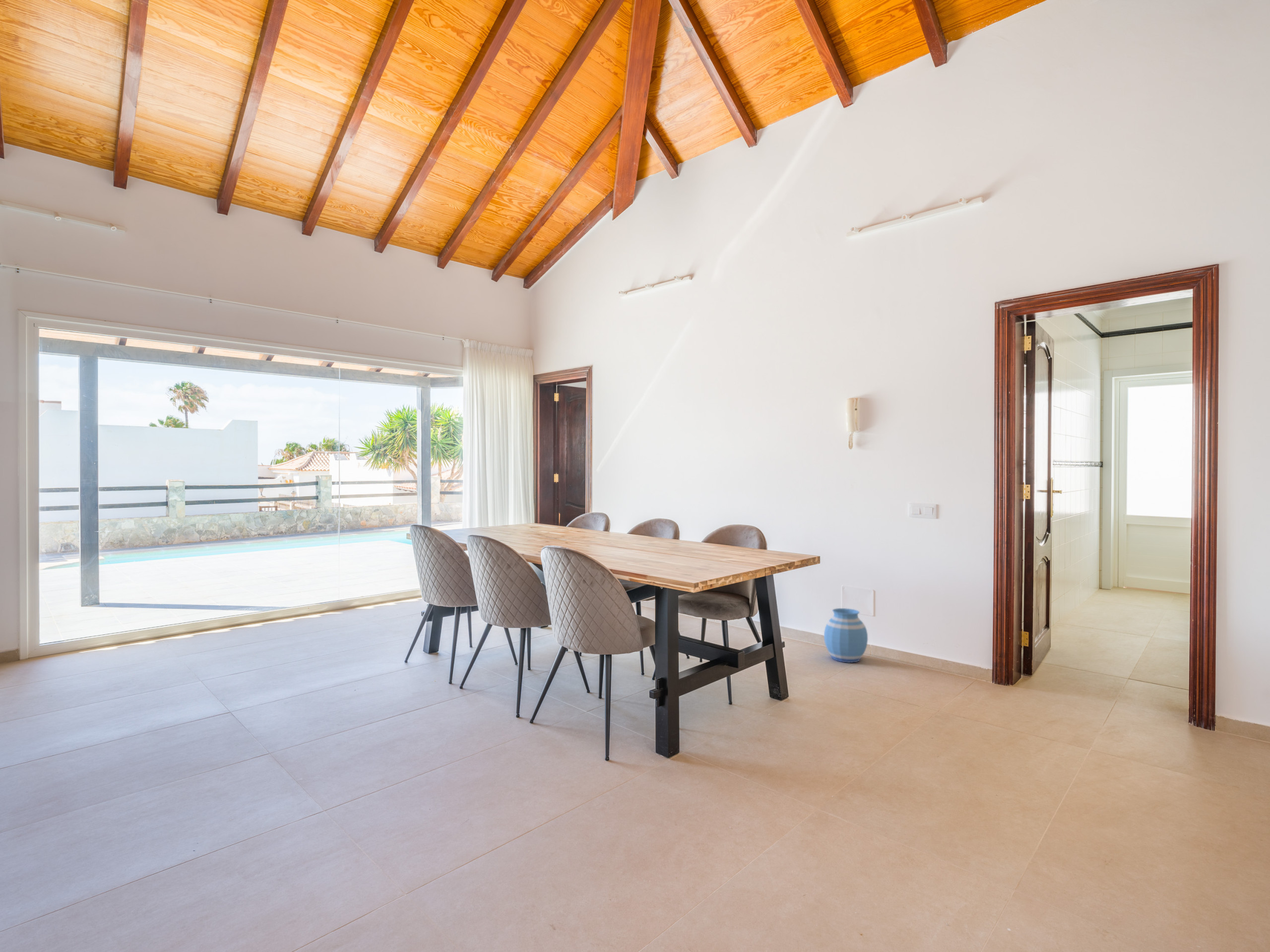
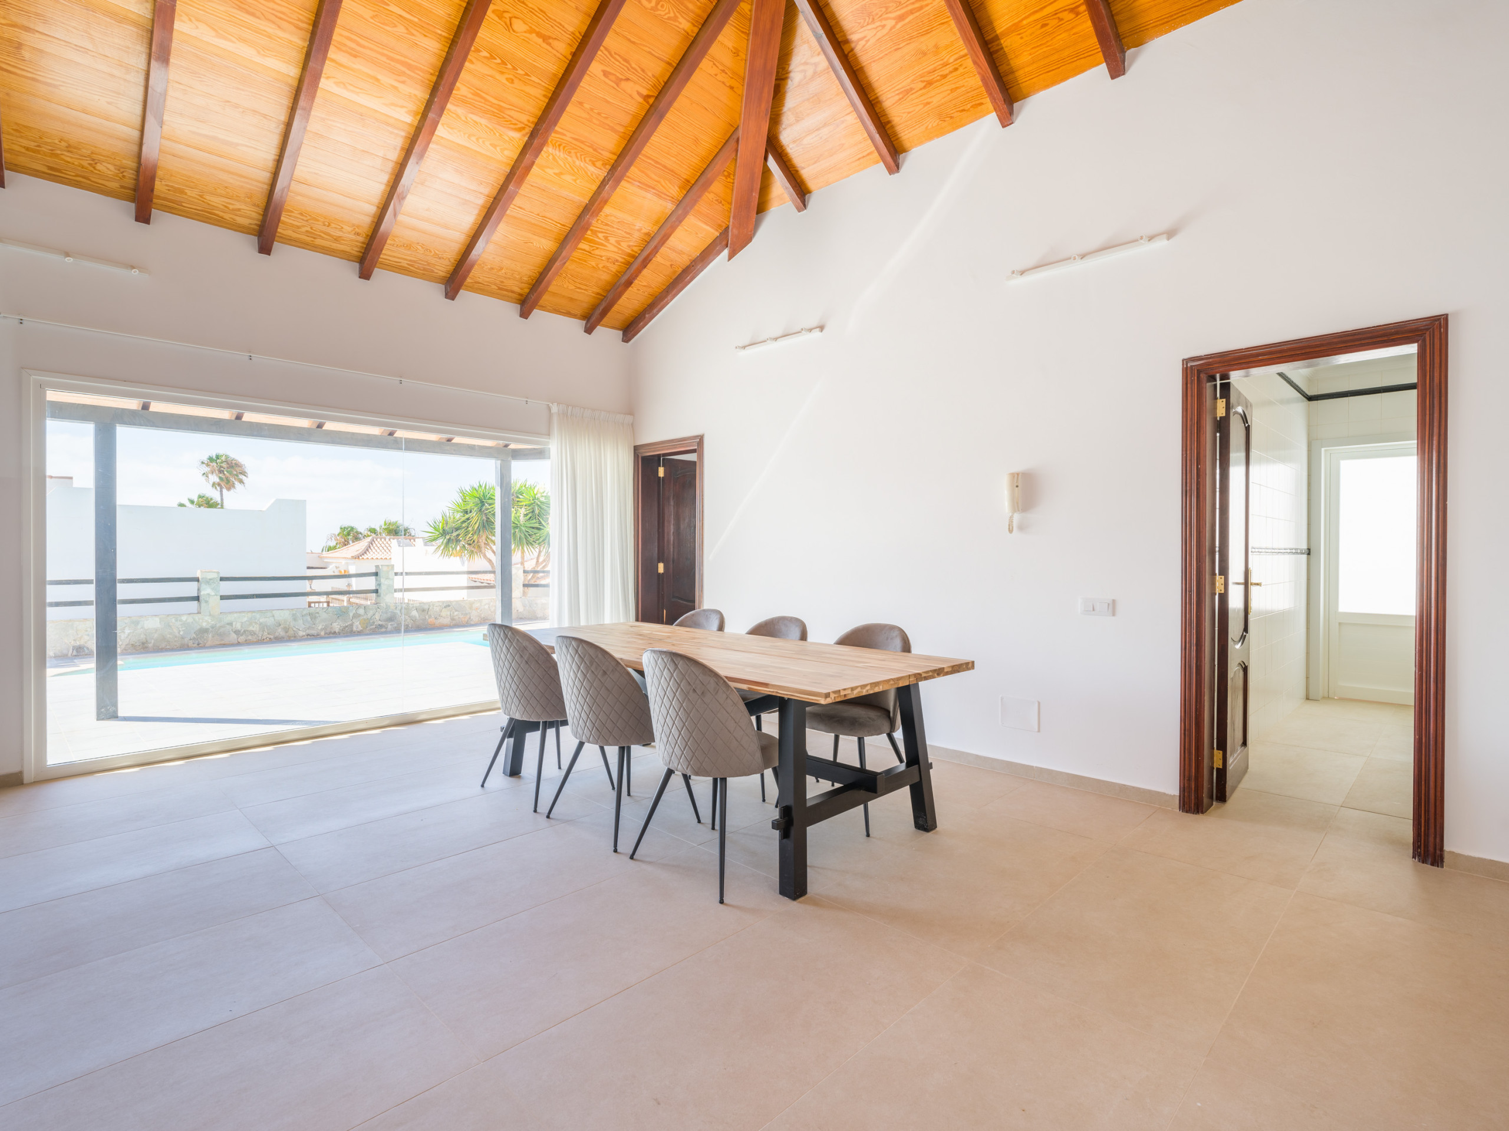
- vase (845, 635)
